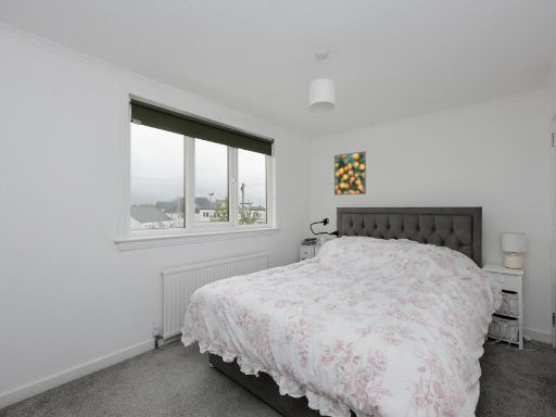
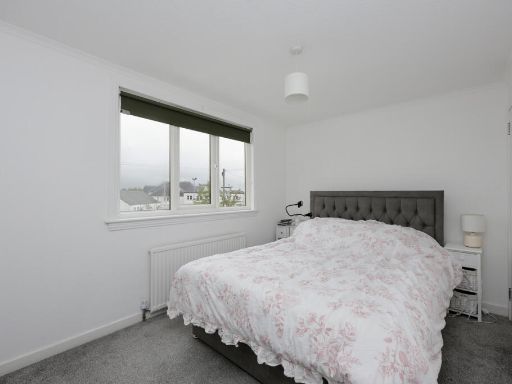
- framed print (349, 174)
